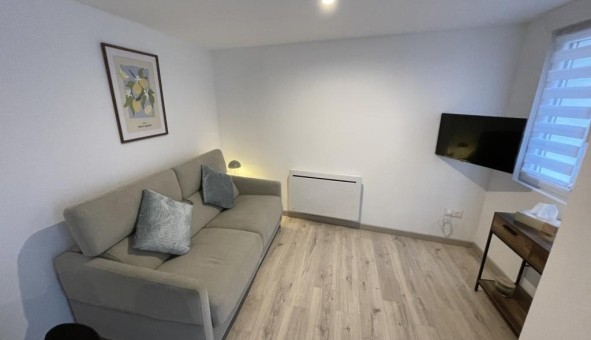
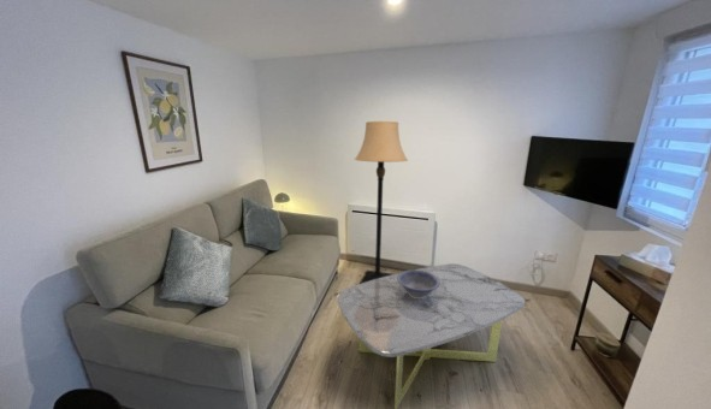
+ decorative bowl (417, 286)
+ lamp (379, 207)
+ coffee table (427, 326)
